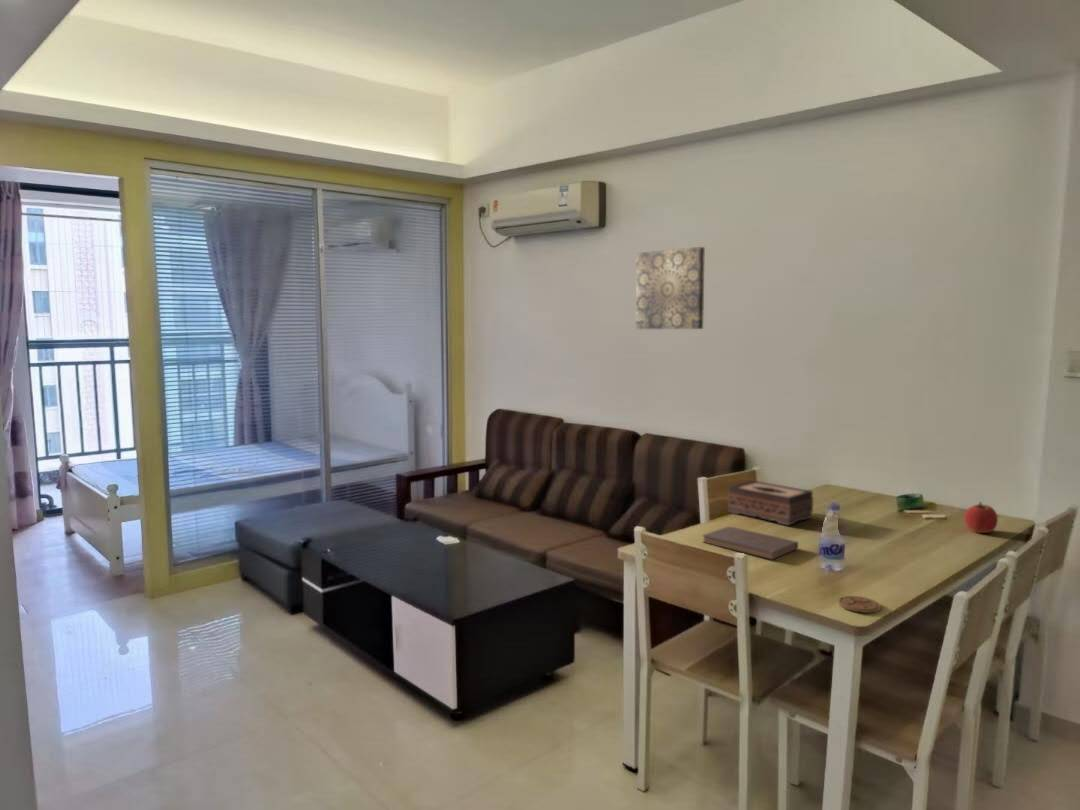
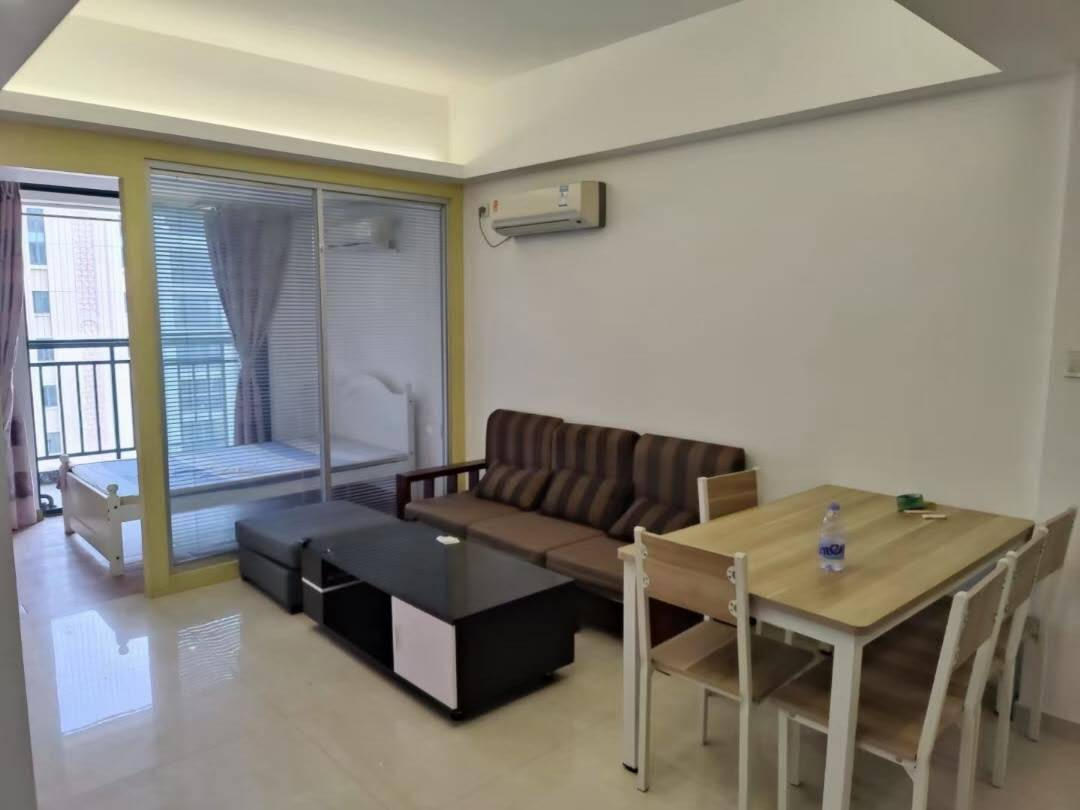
- tissue box (769, 501)
- apple (981, 517)
- wall art (668, 289)
- book (749, 541)
- coaster (859, 604)
